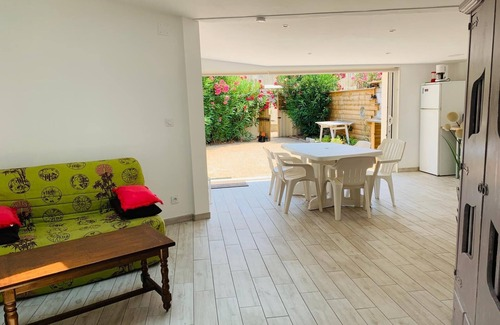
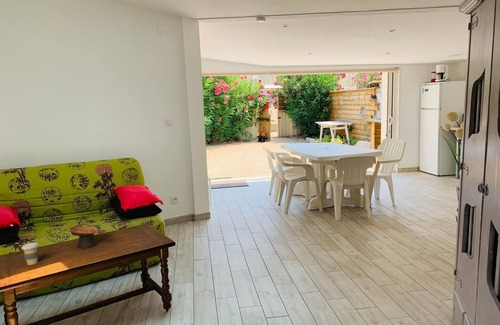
+ coffee cup (31, 254)
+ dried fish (87, 236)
